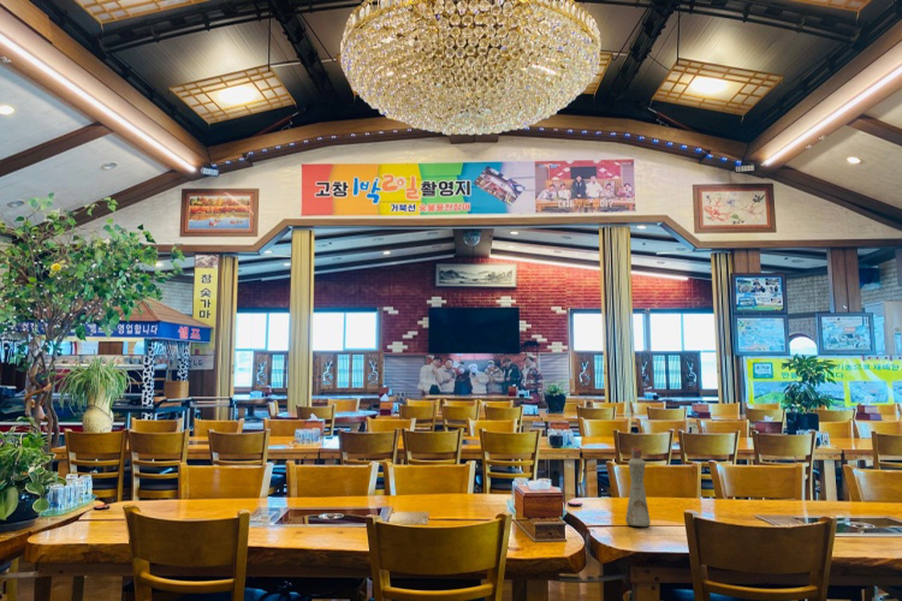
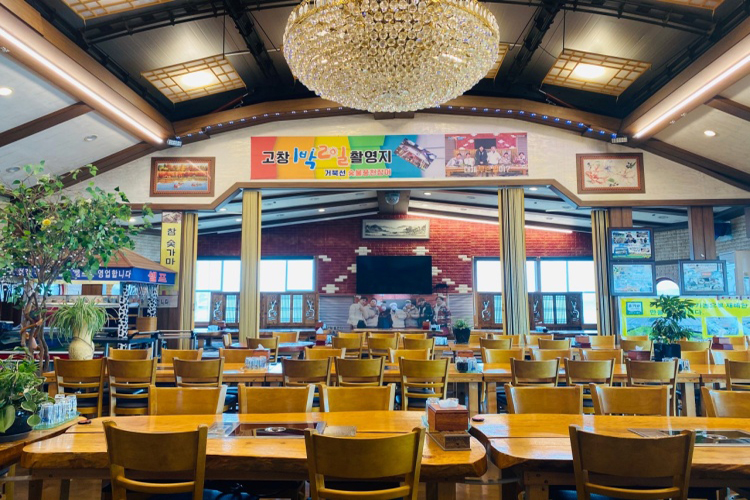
- bottle (636, 486)
